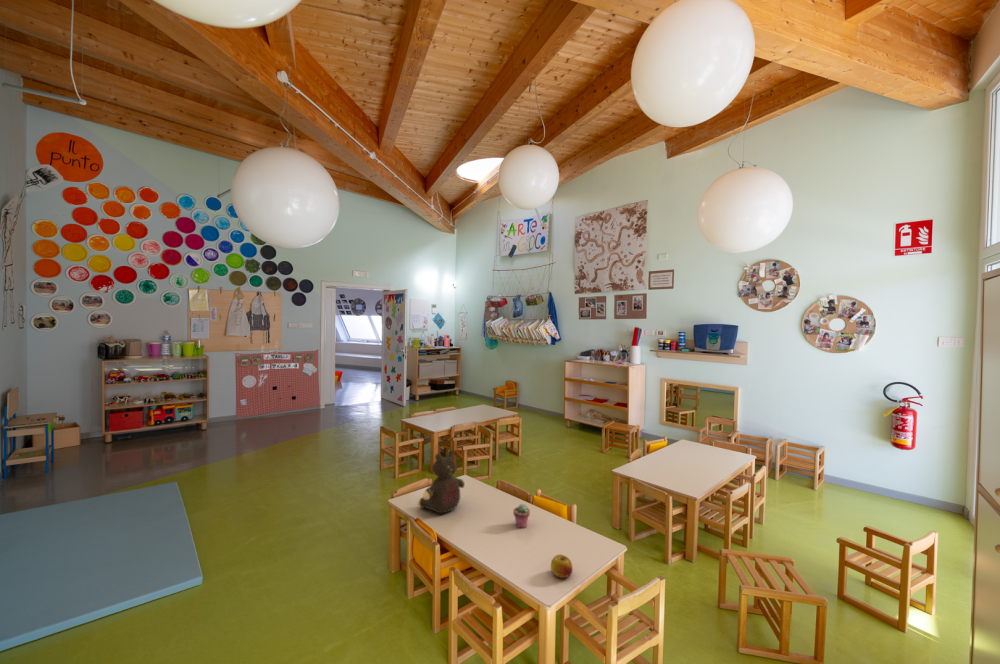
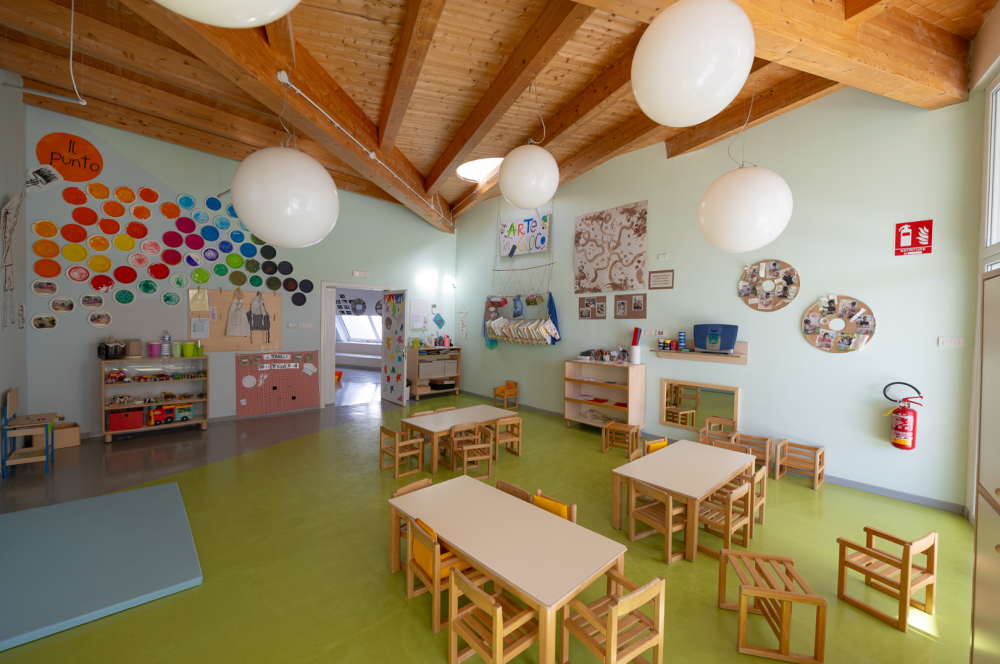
- teddy bear (439, 479)
- potted succulent (521, 514)
- fruit (561, 566)
